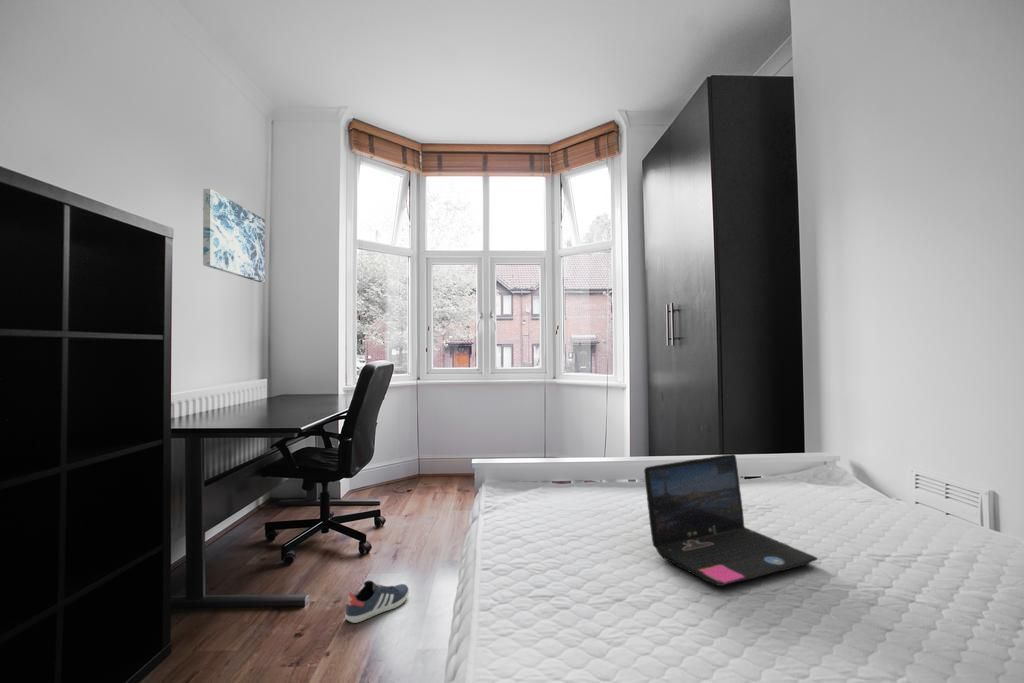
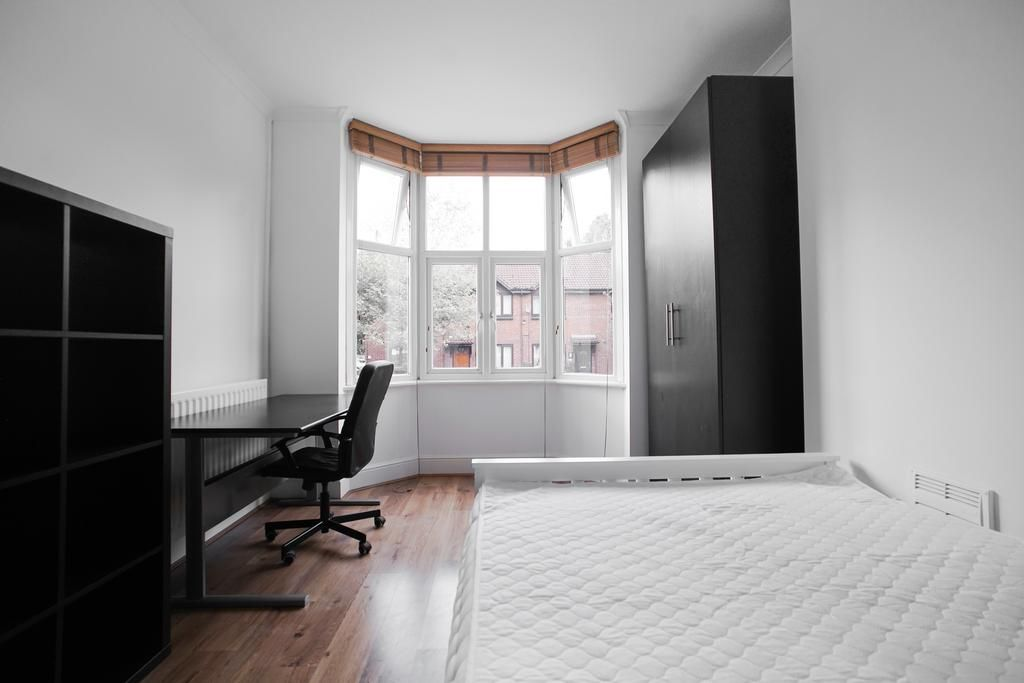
- sneaker (379, 593)
- laptop (727, 513)
- wall art (236, 240)
